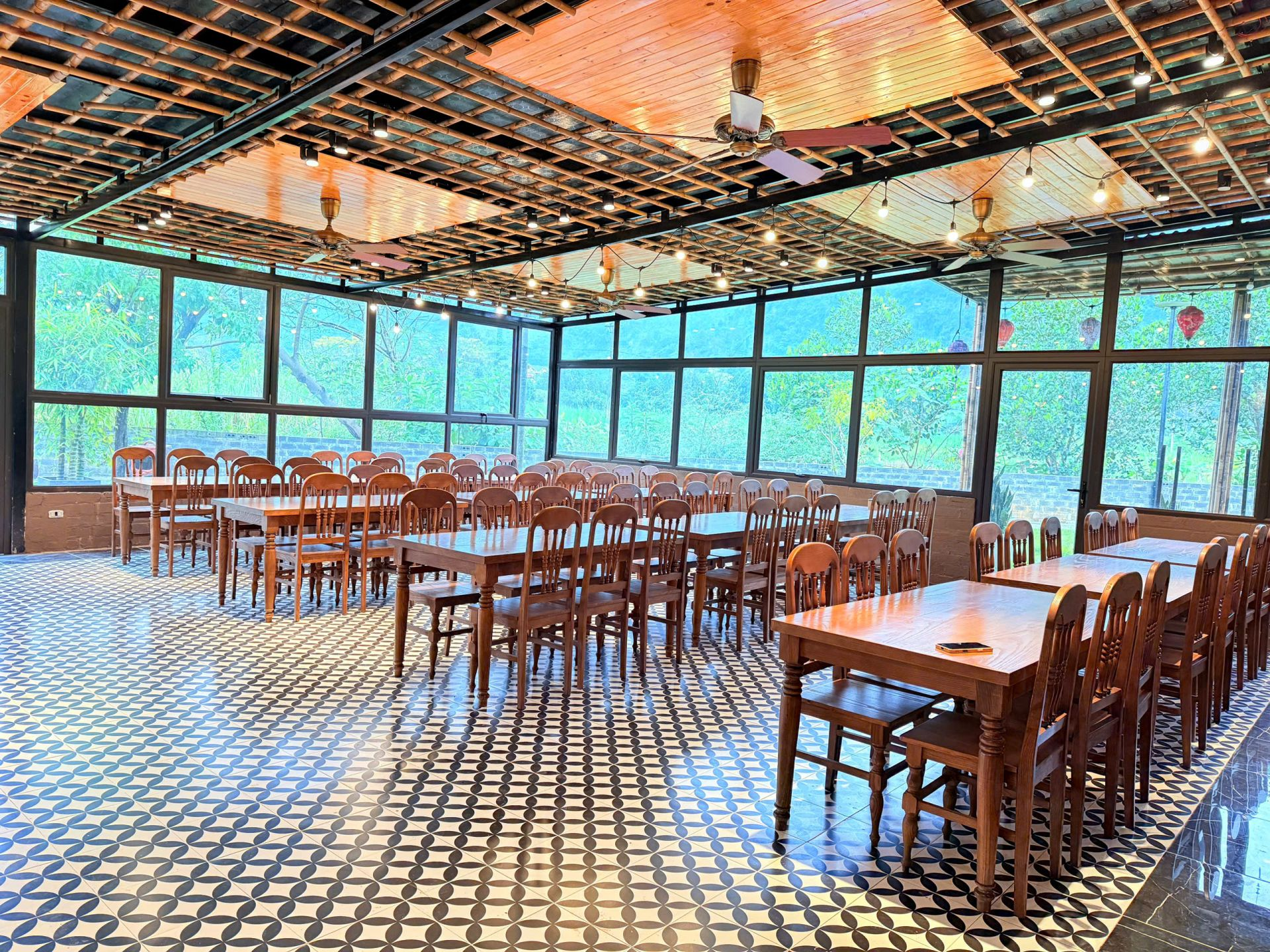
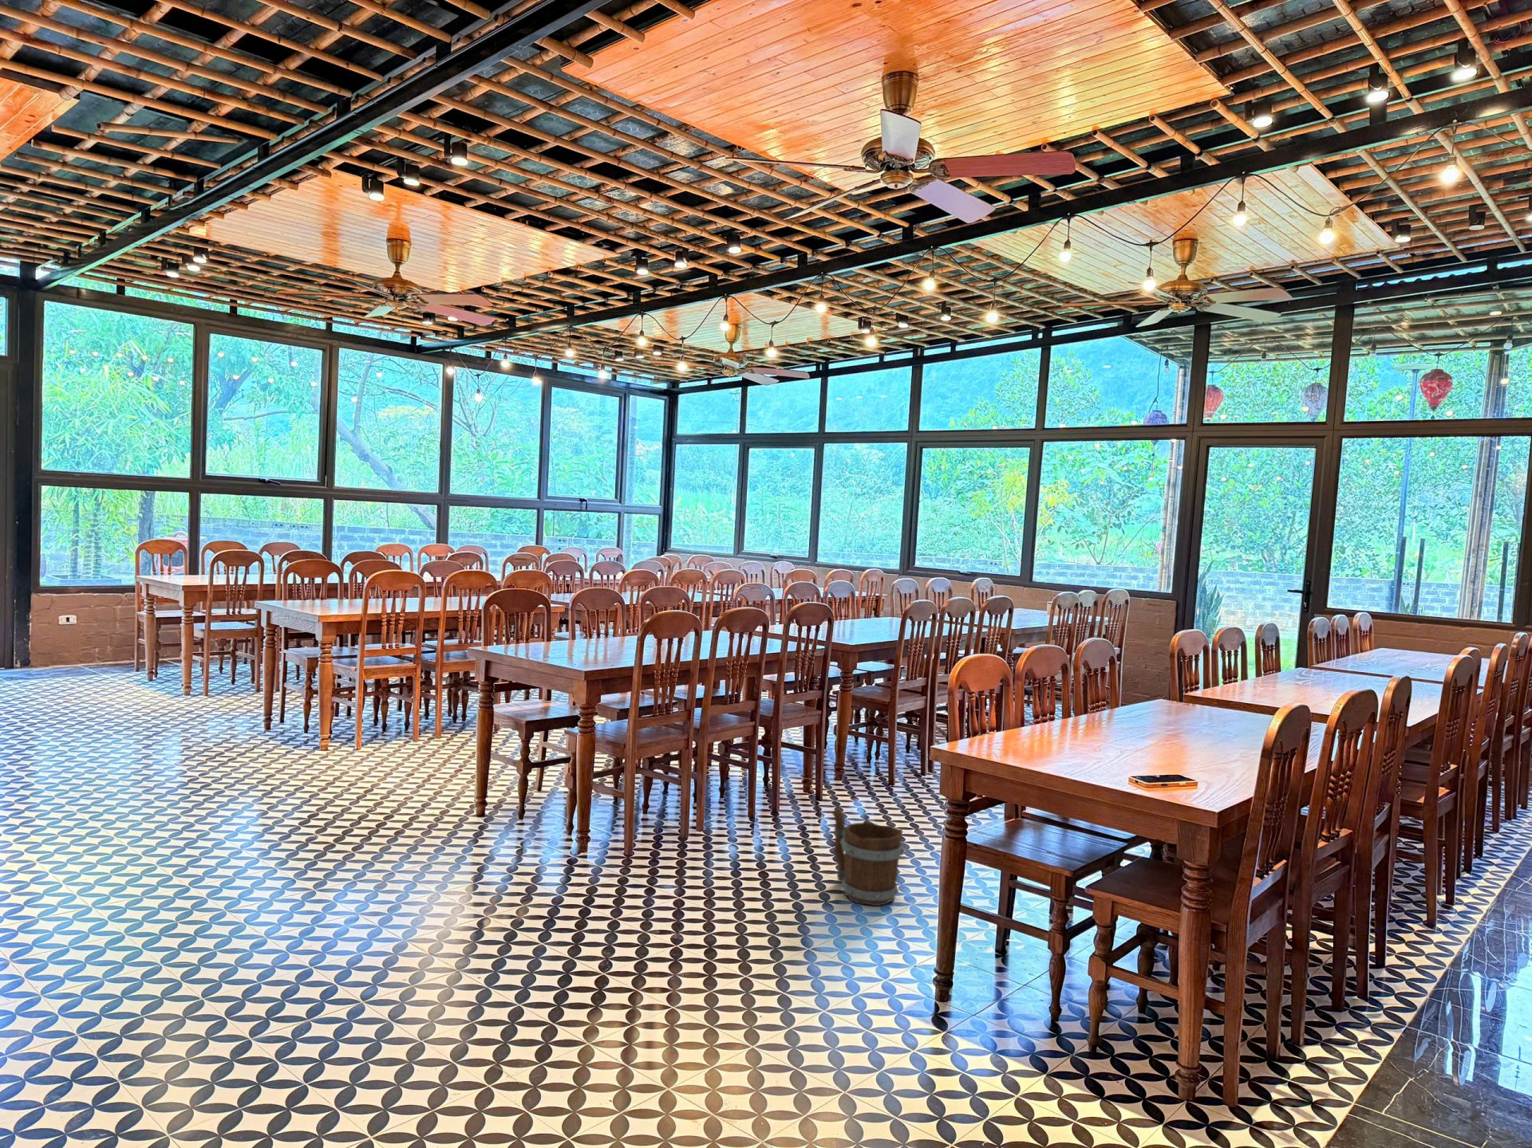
+ bucket (861, 855)
